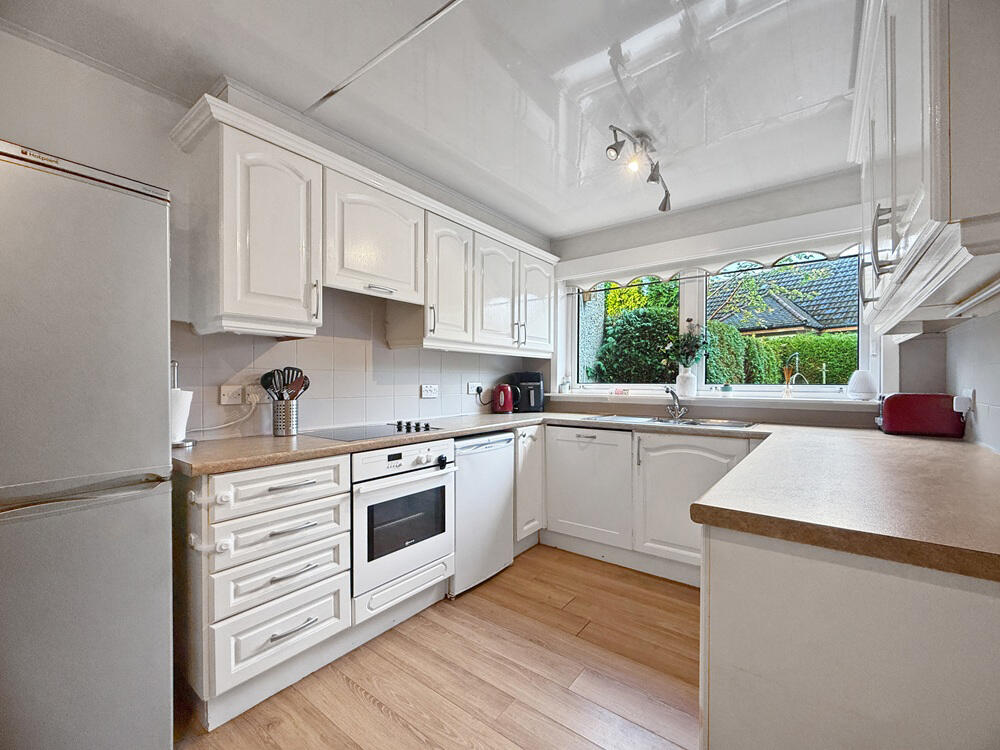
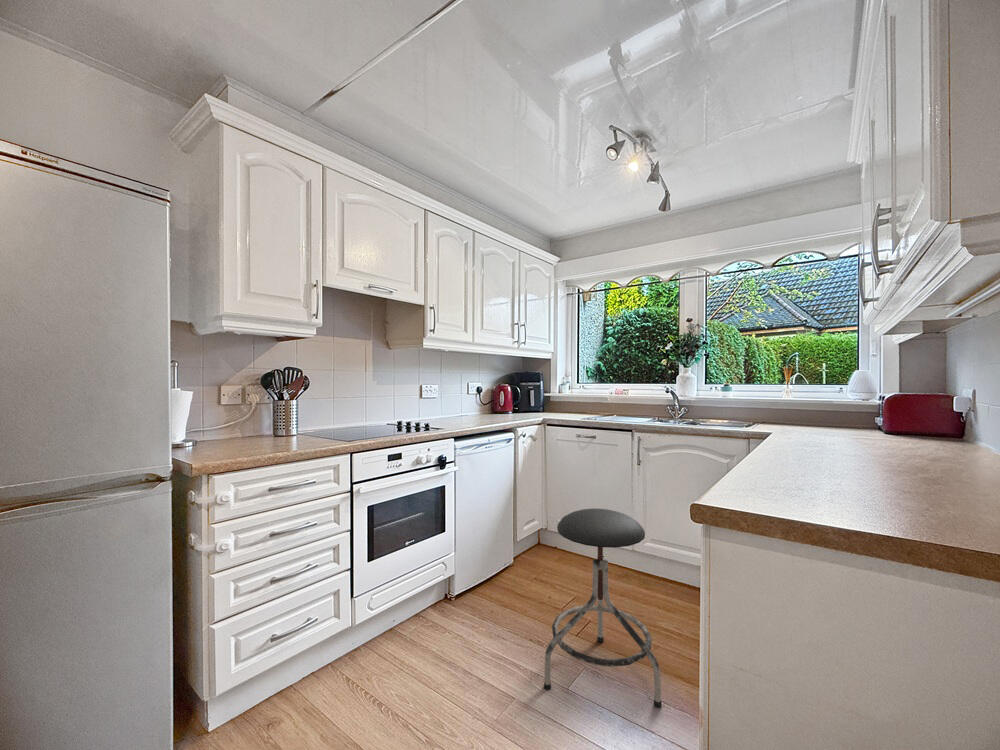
+ stool (600, 590)
